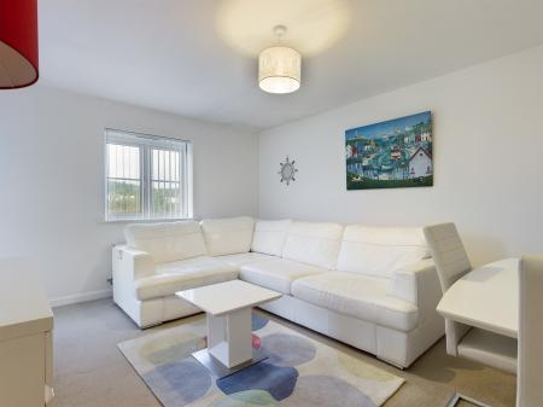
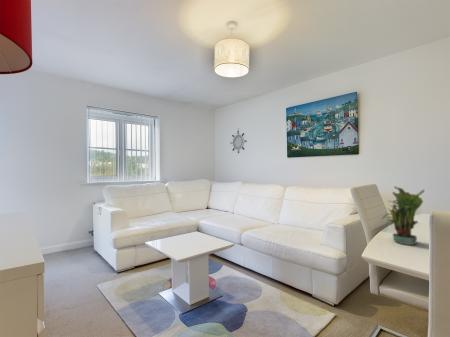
+ potted plant (401, 214)
